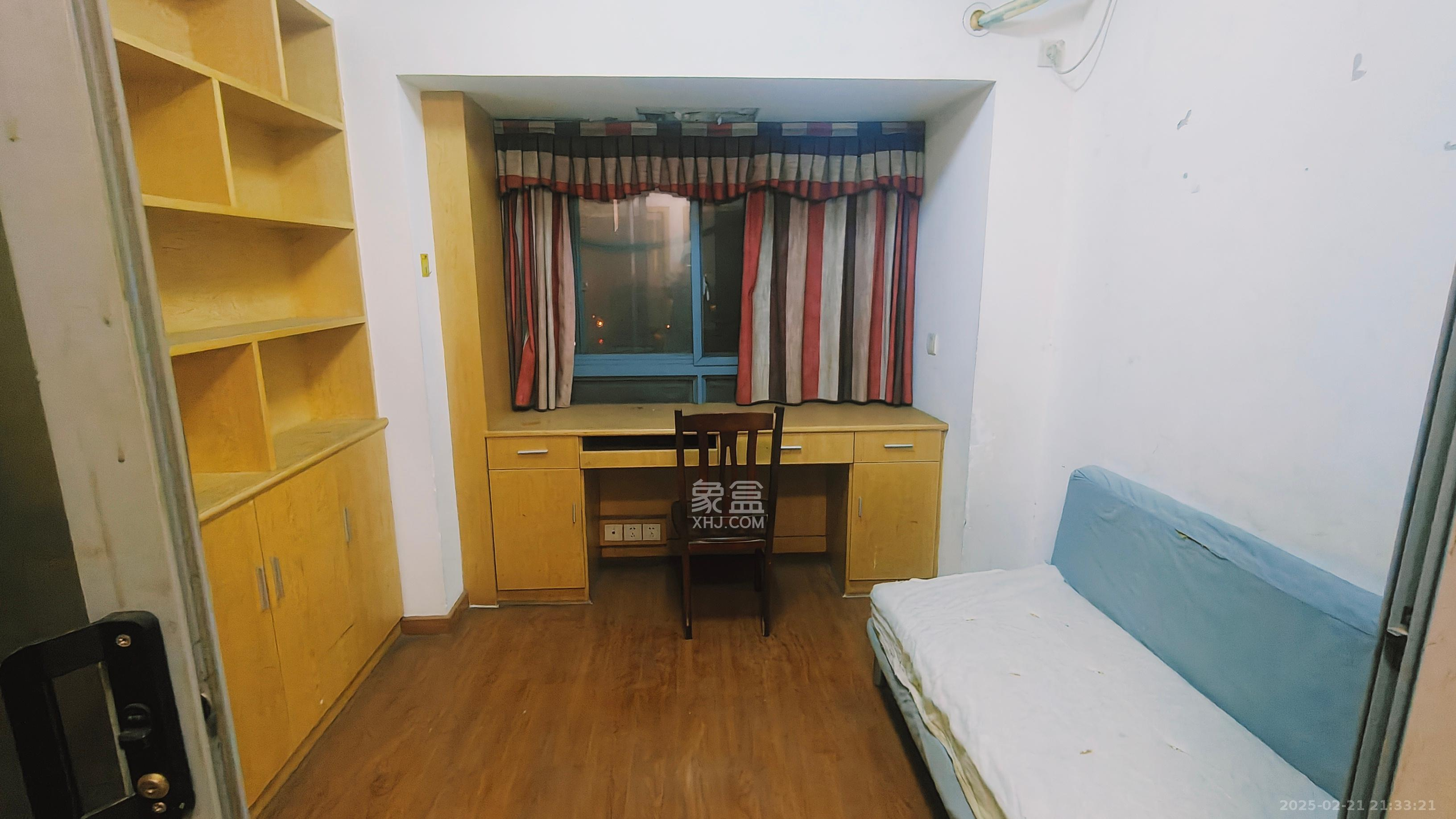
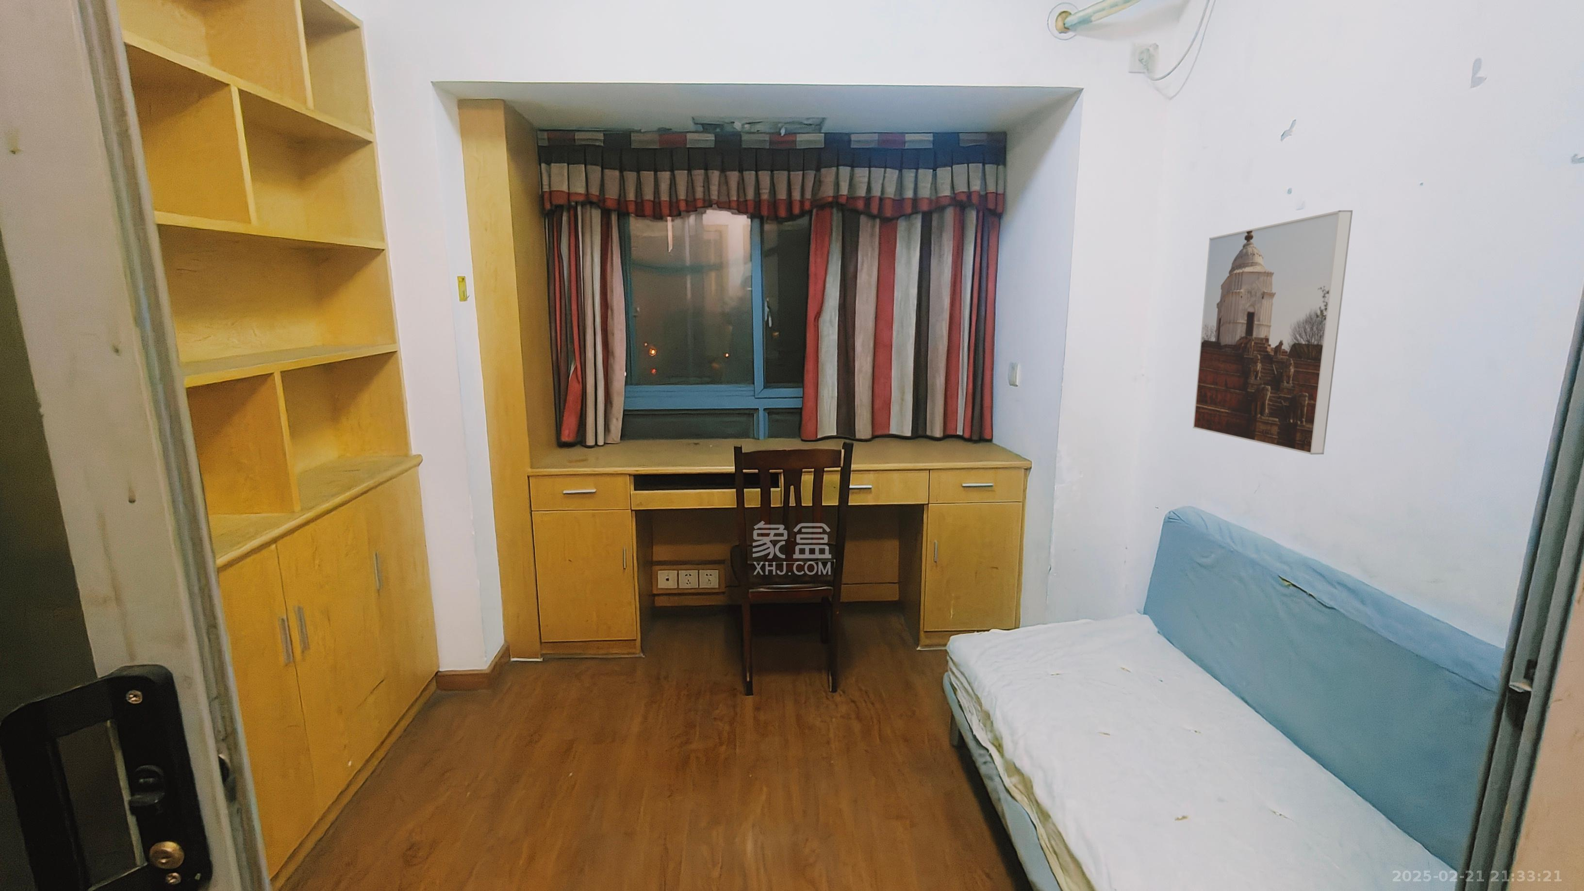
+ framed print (1261, 335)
